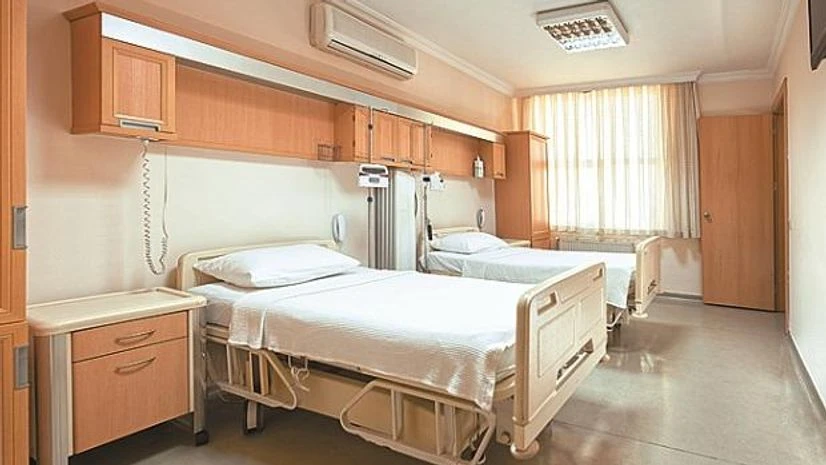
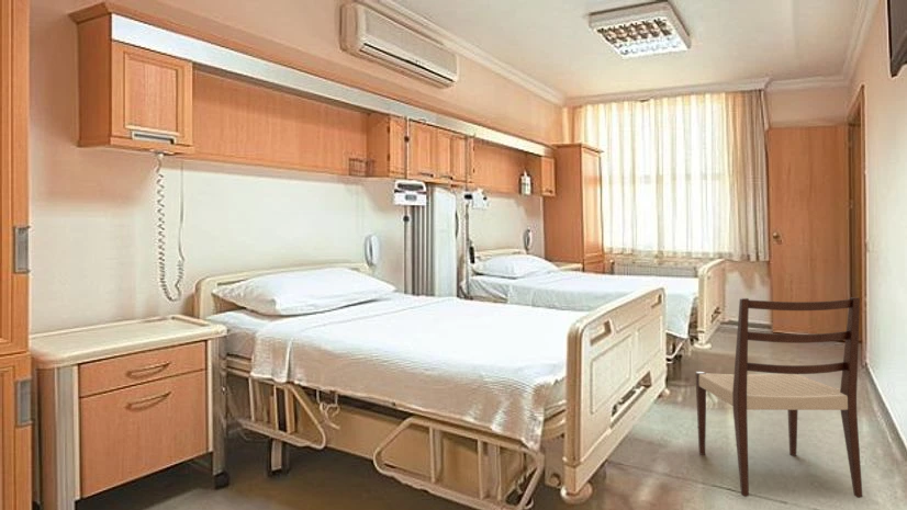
+ chair (772, 385)
